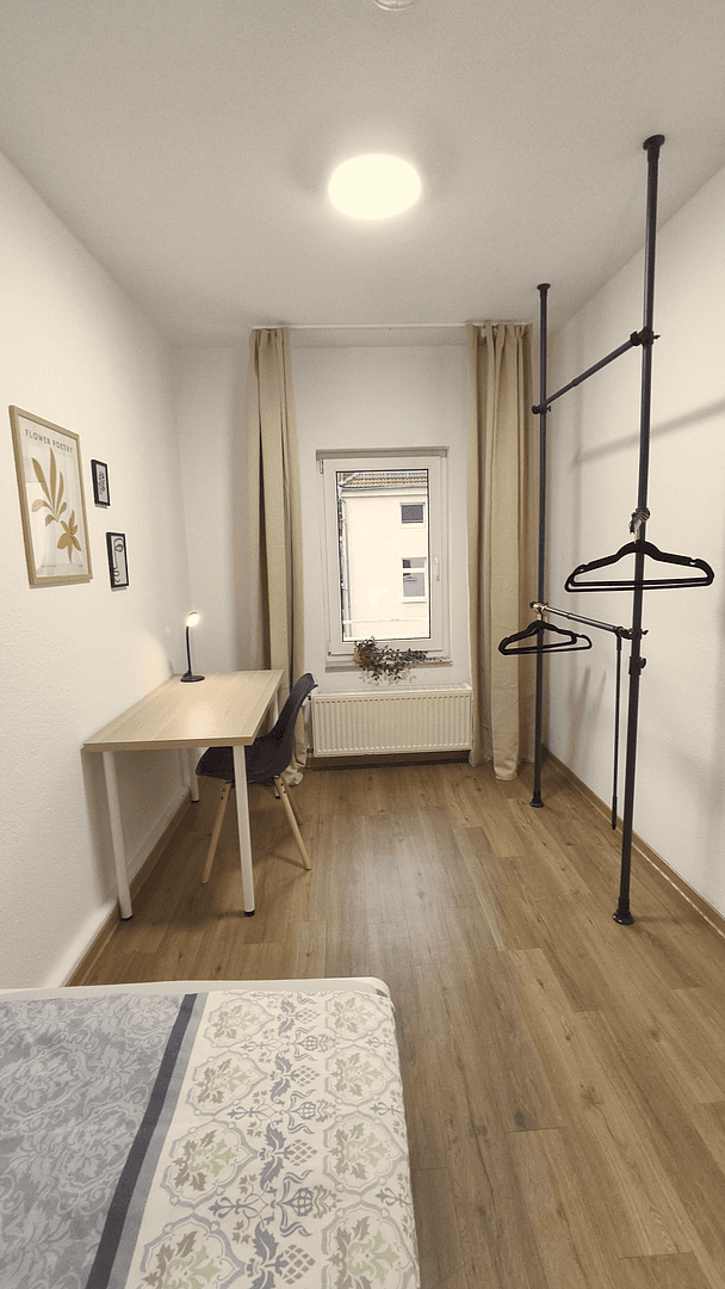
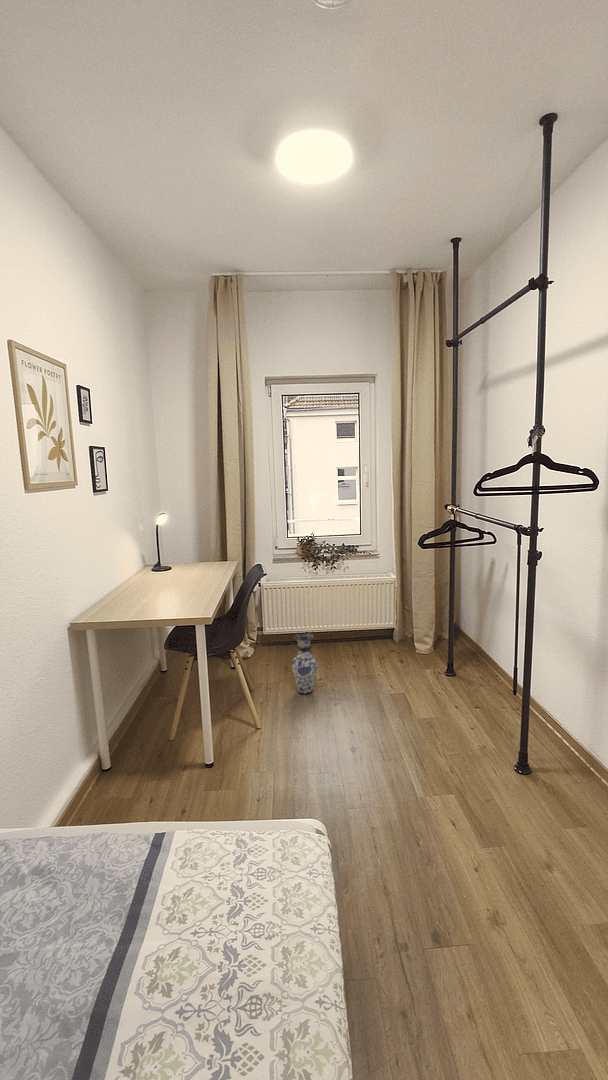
+ vase (304, 664)
